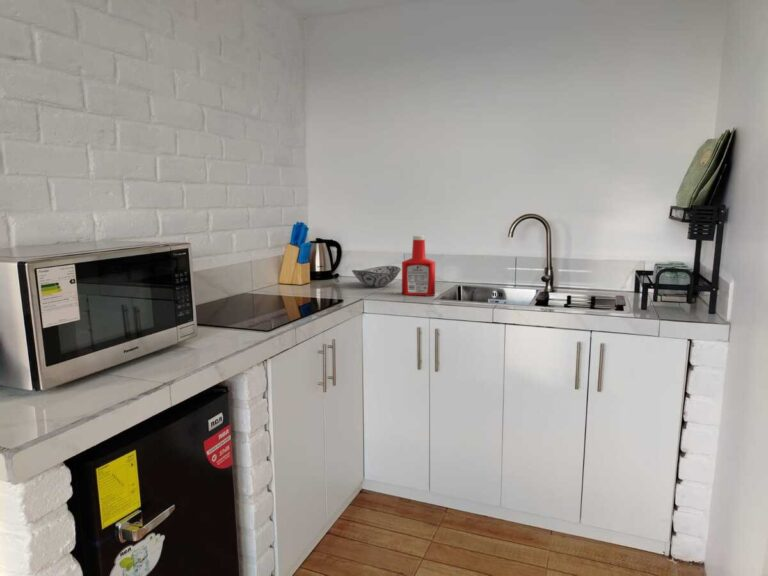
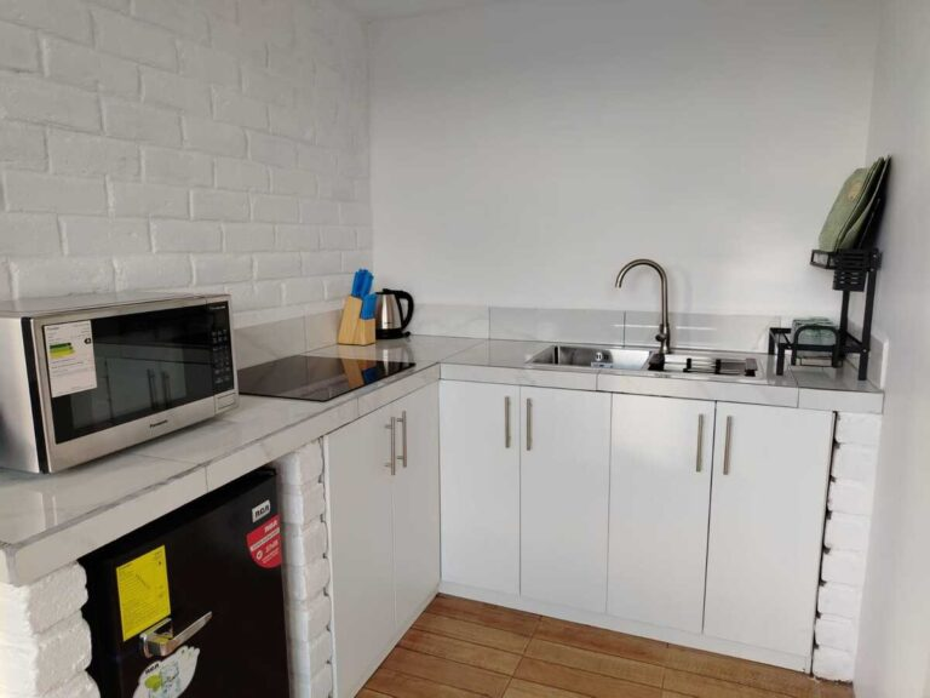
- soap bottle (418, 265)
- decorative bowl (376, 276)
